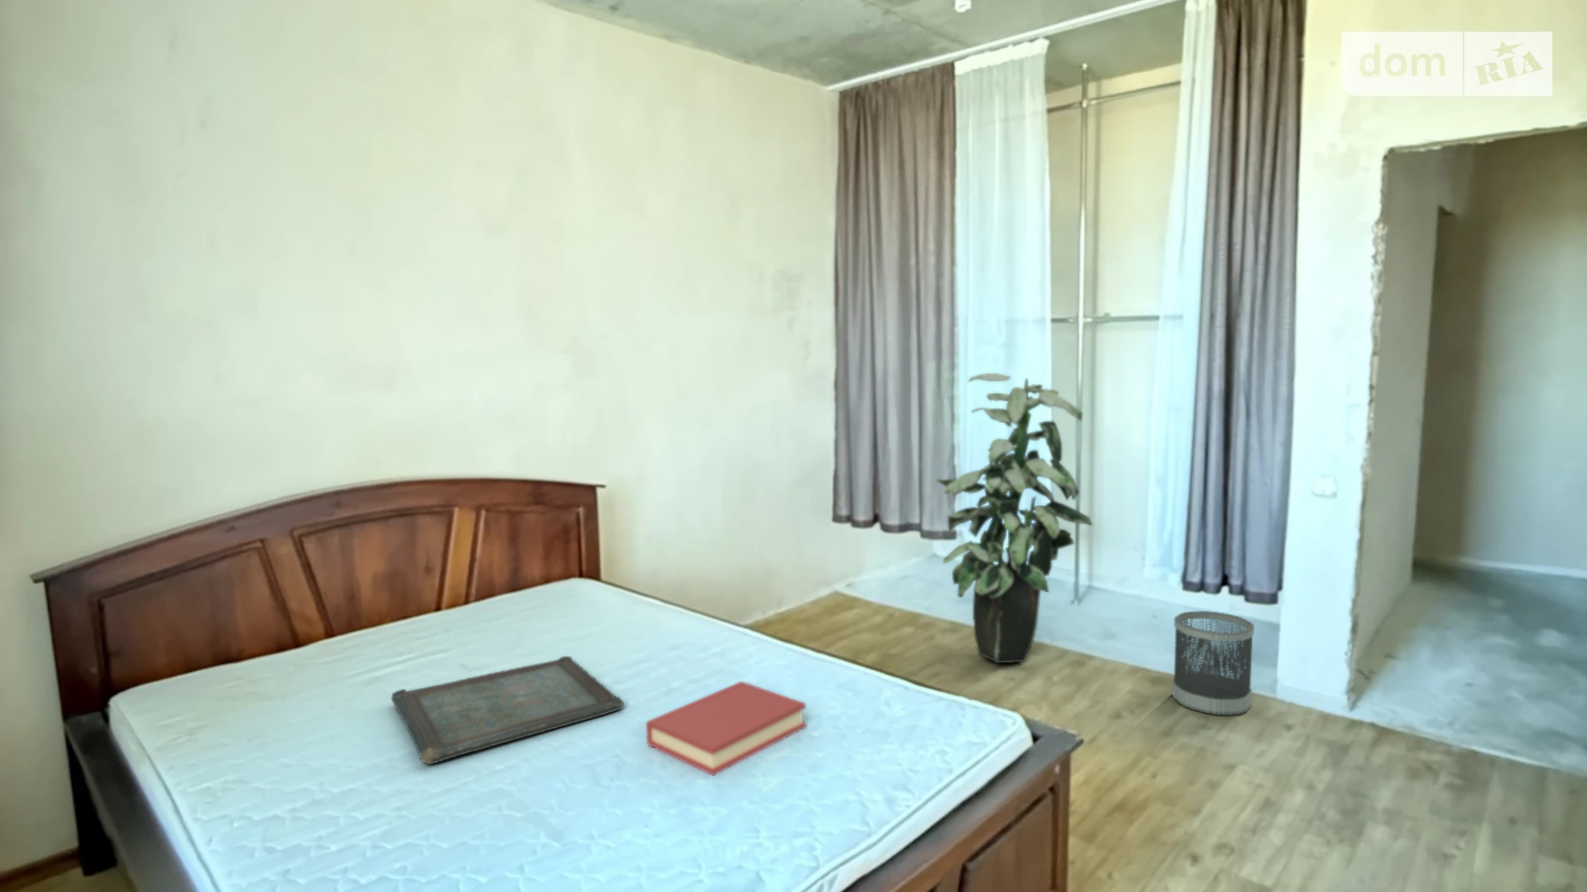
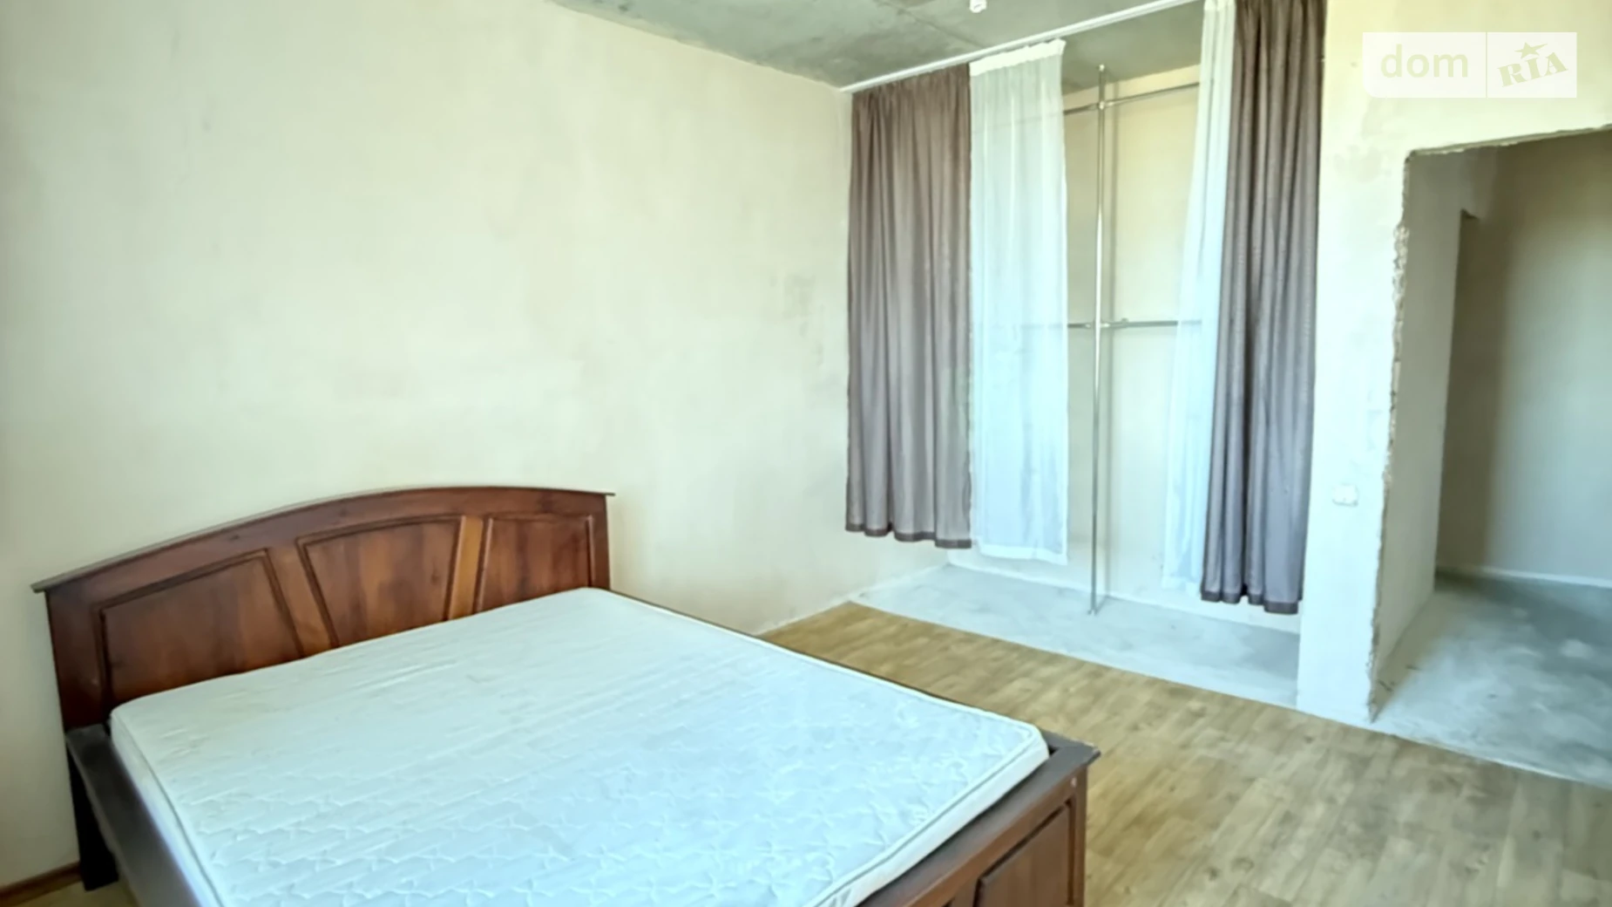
- indoor plant (1006, 515)
- hardback book (727, 723)
- wastebasket (1212, 661)
- serving tray (506, 701)
